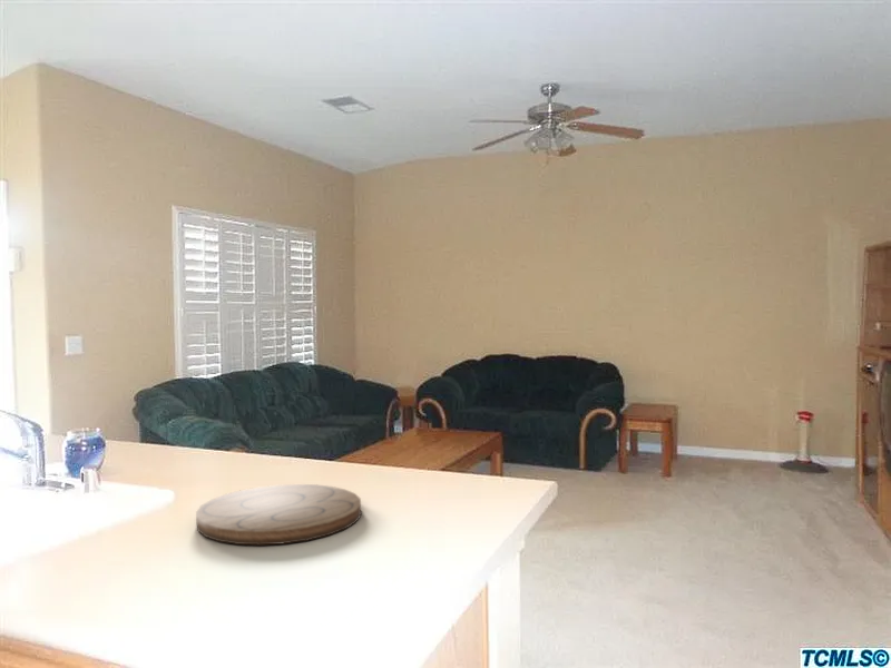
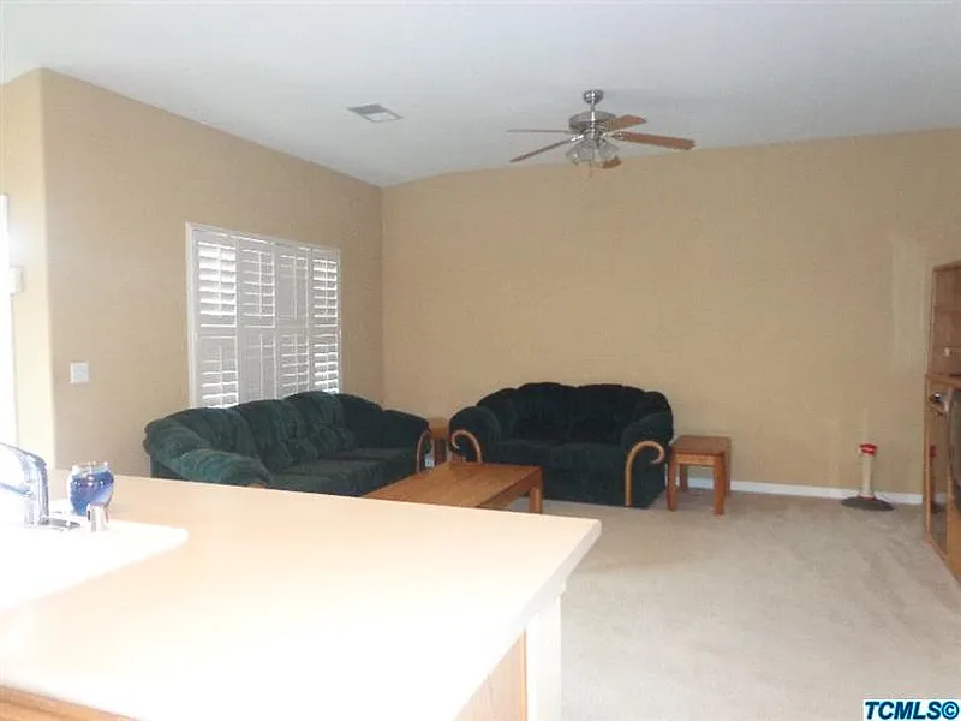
- cutting board (281, 511)
